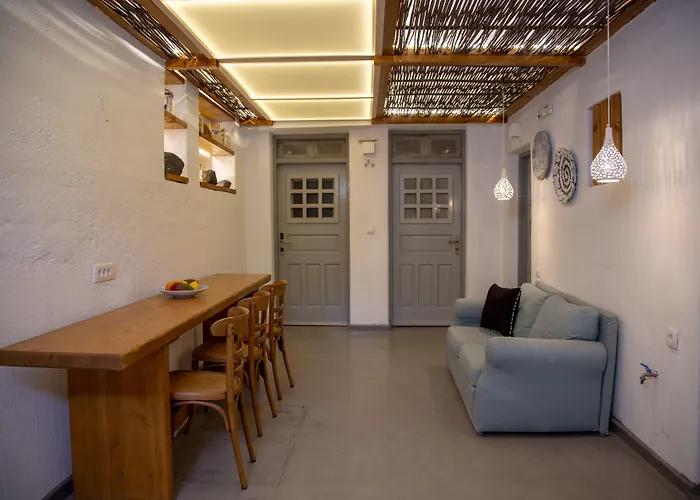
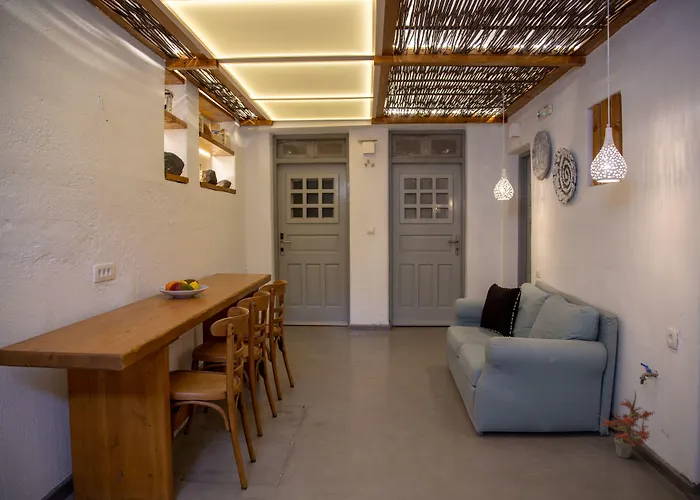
+ potted plant (627, 422)
